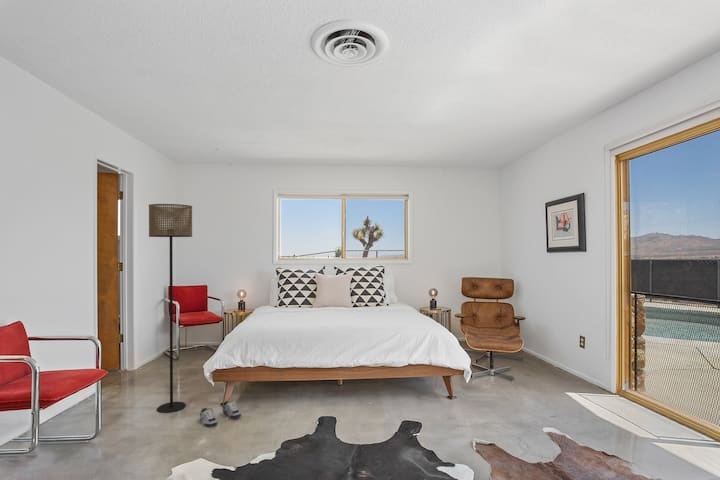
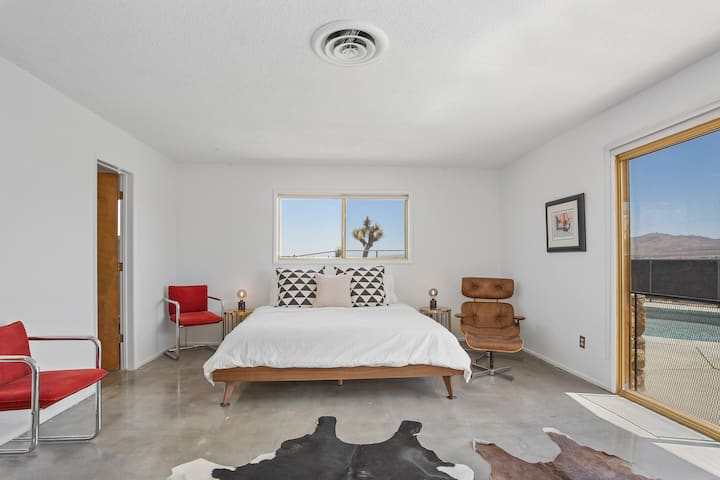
- floor lamp (171, 306)
- shoe (223, 412)
